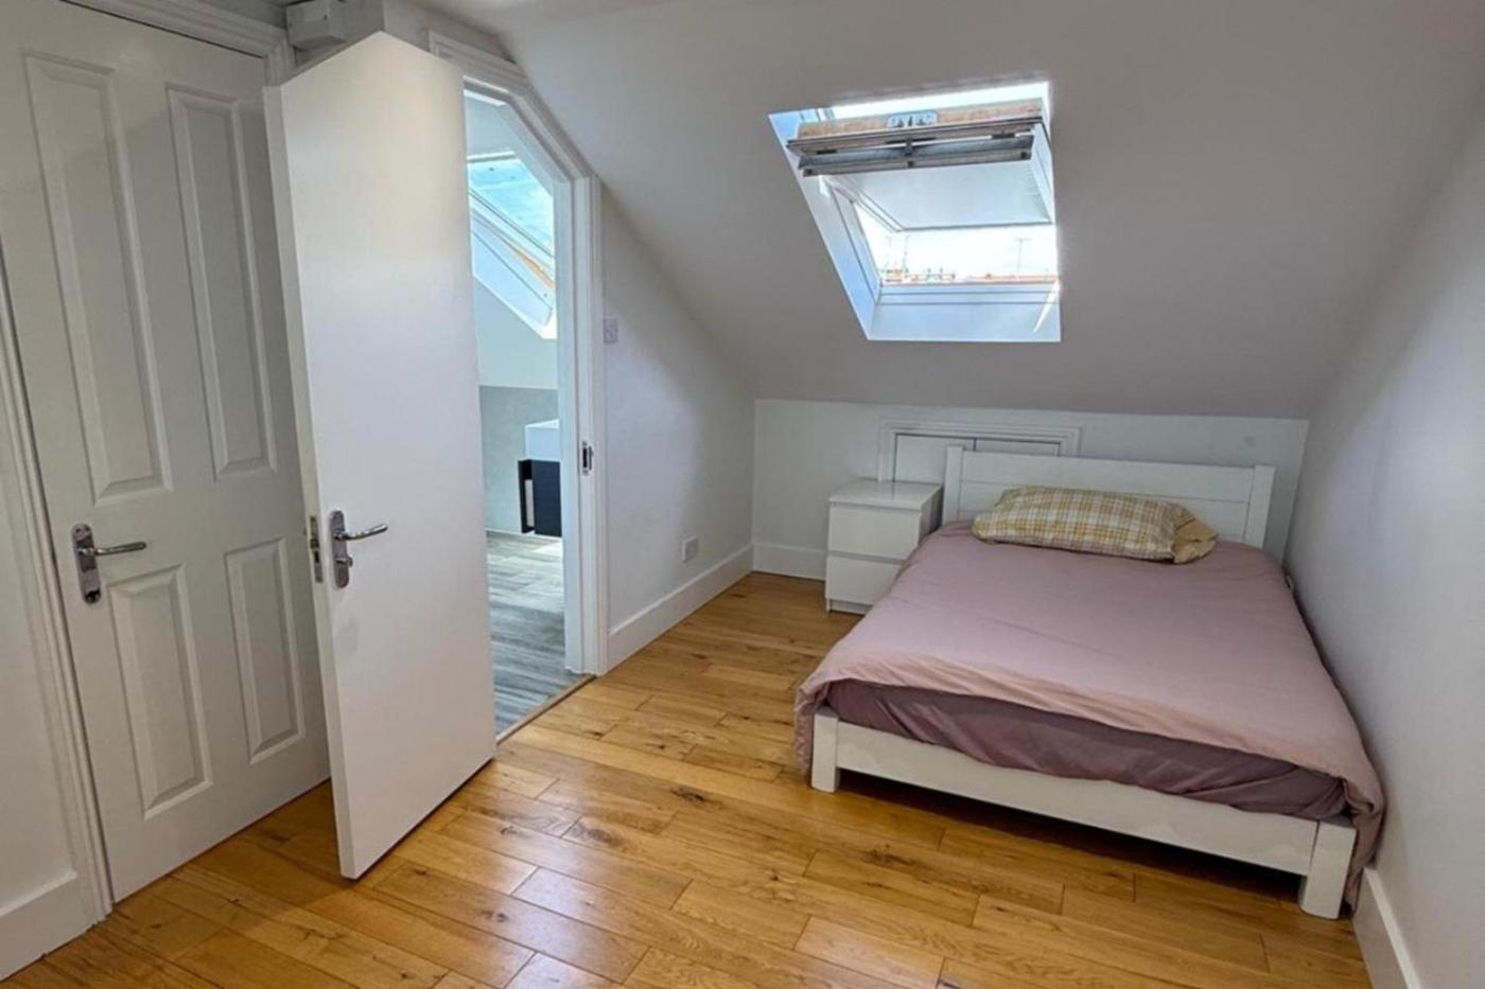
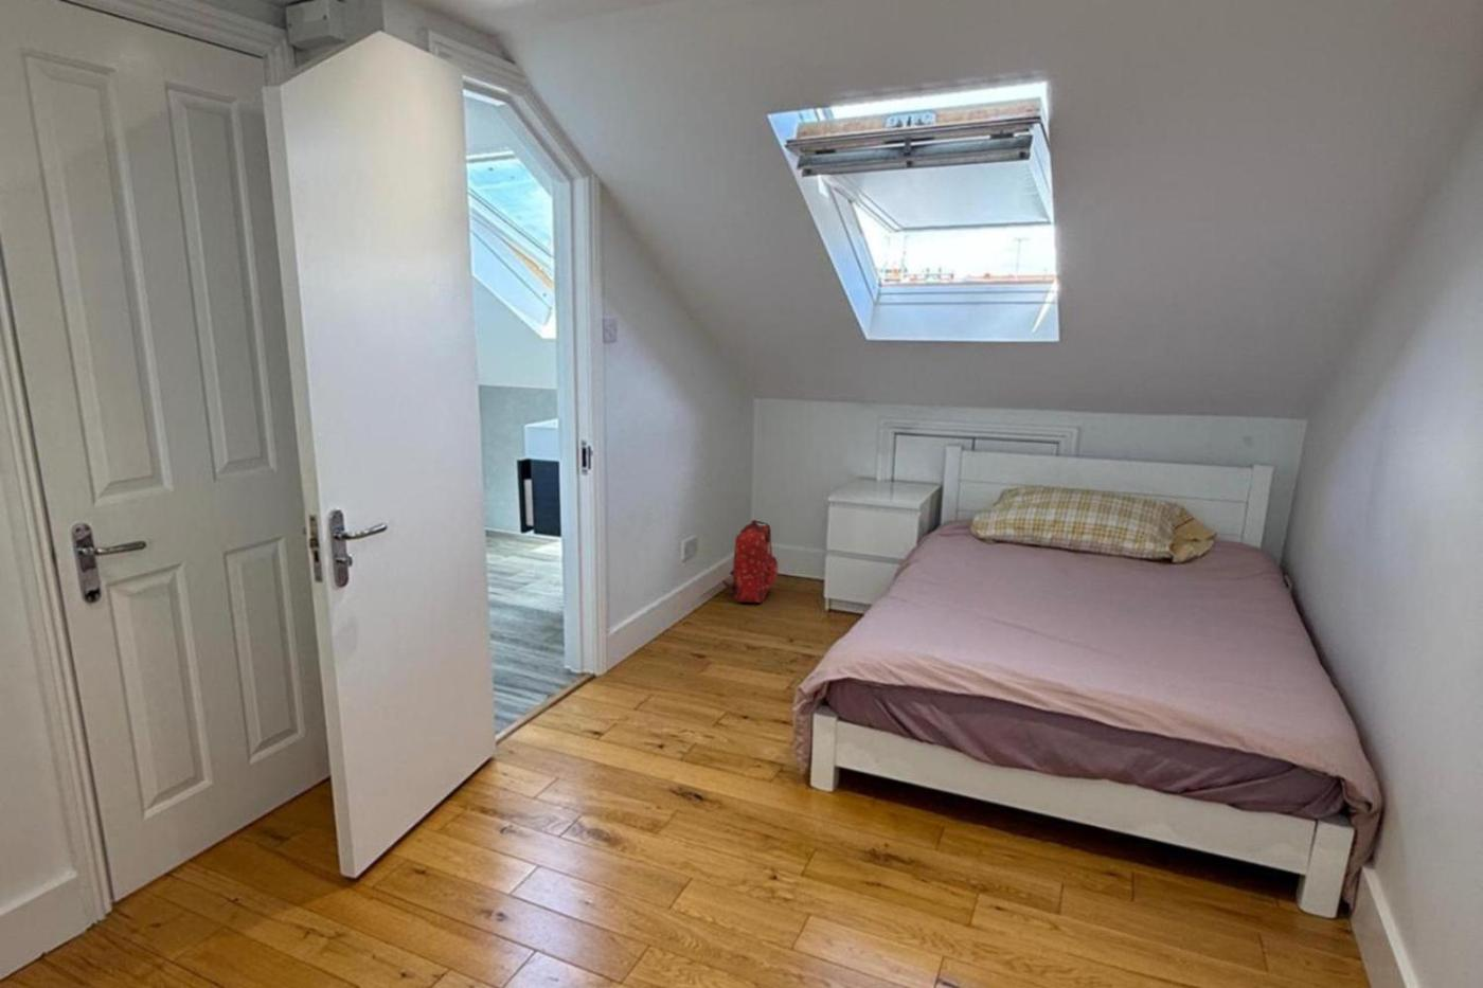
+ backpack (748, 558)
